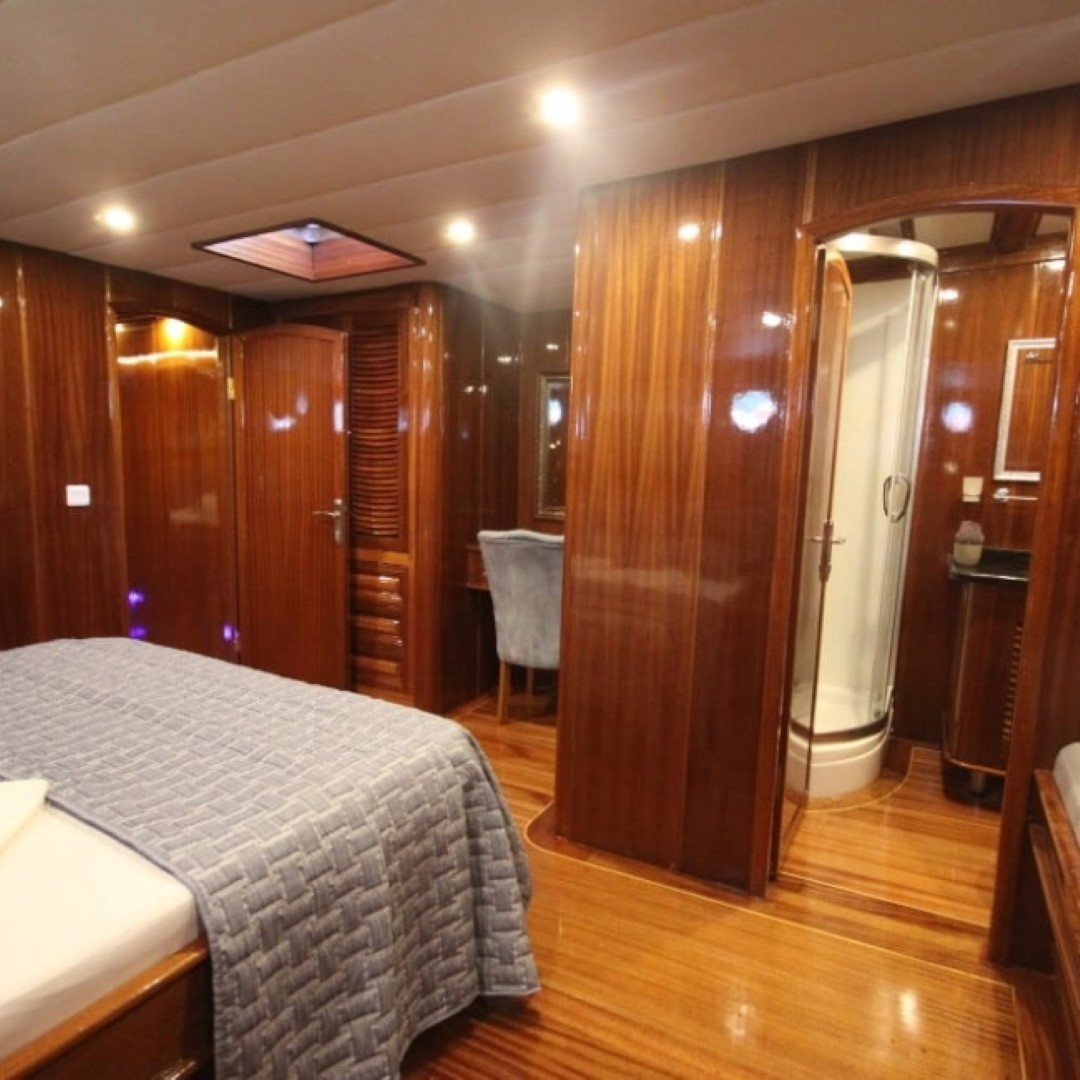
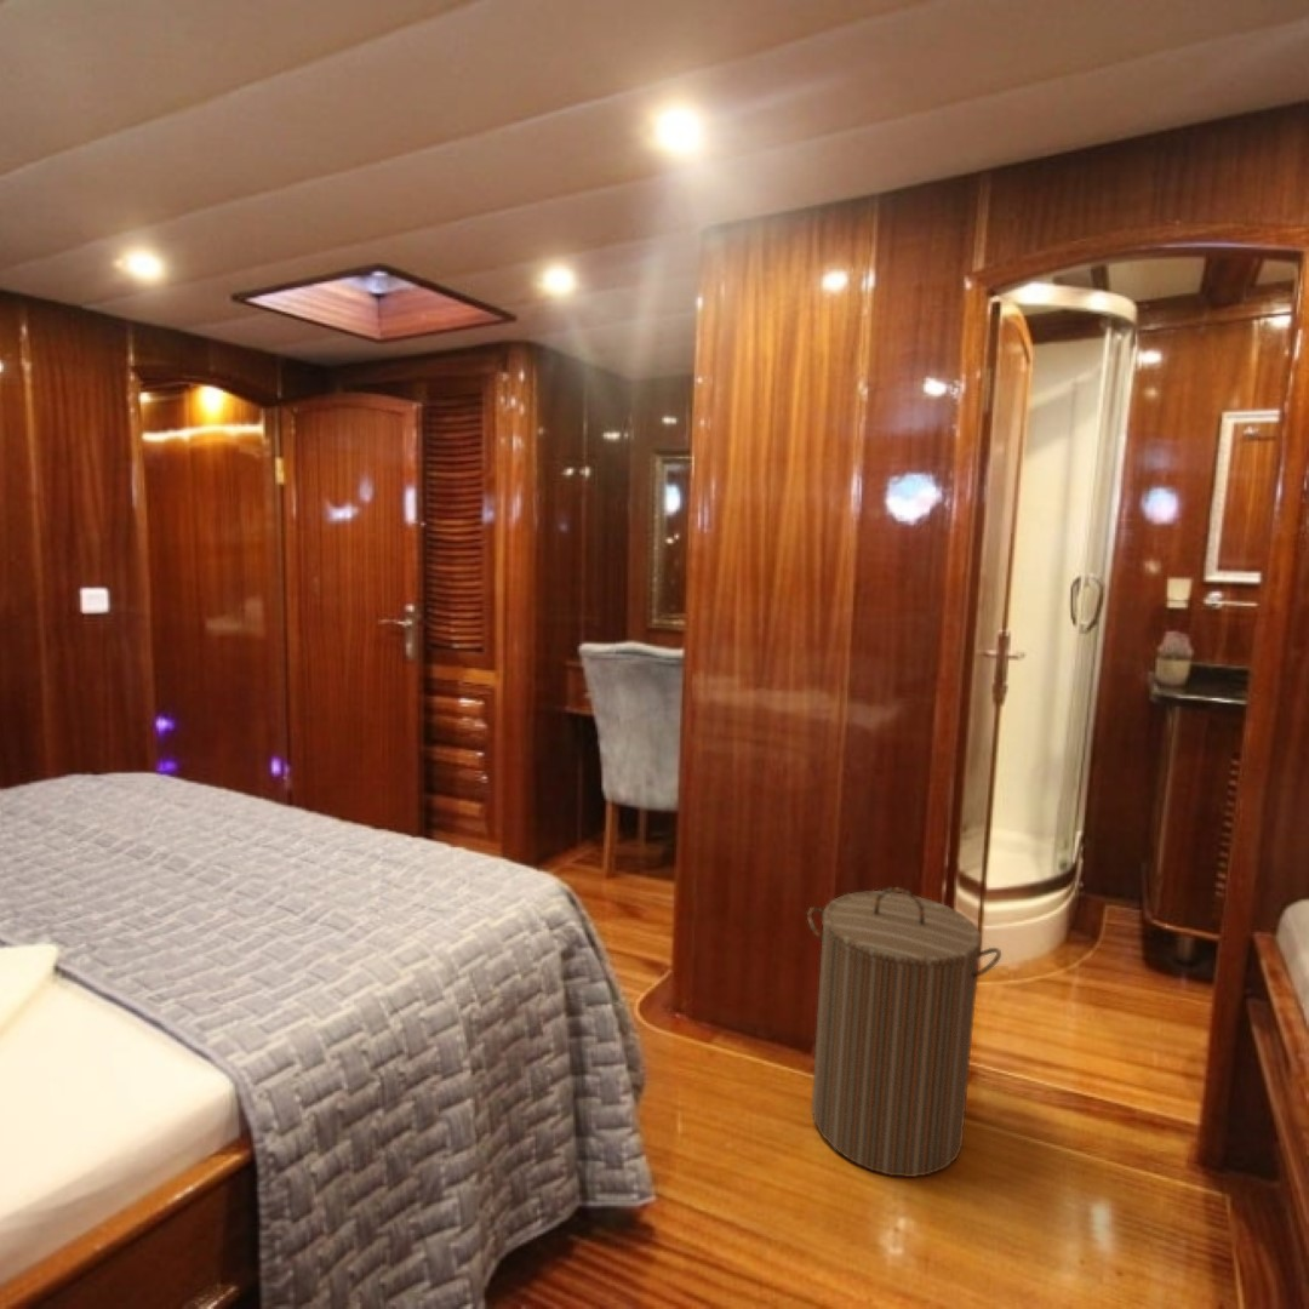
+ laundry hamper (893, 1008)
